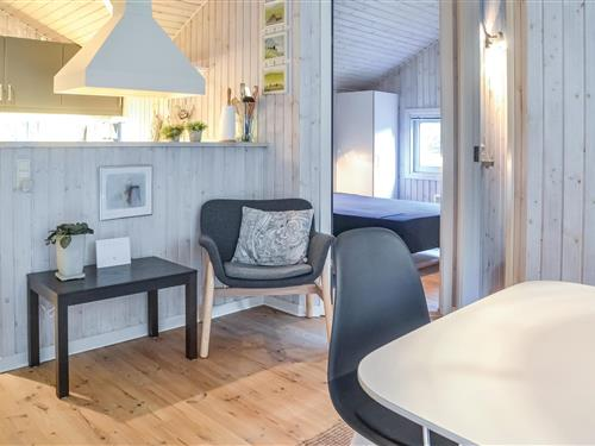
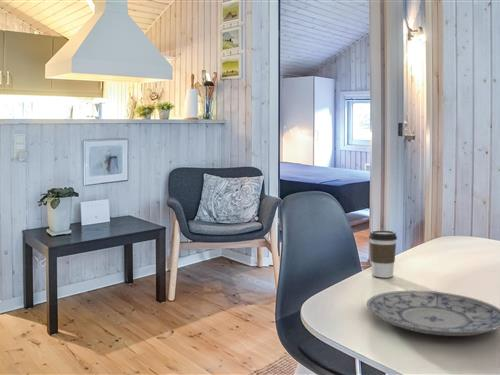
+ coffee cup (382, 253)
+ plate (433, 315)
